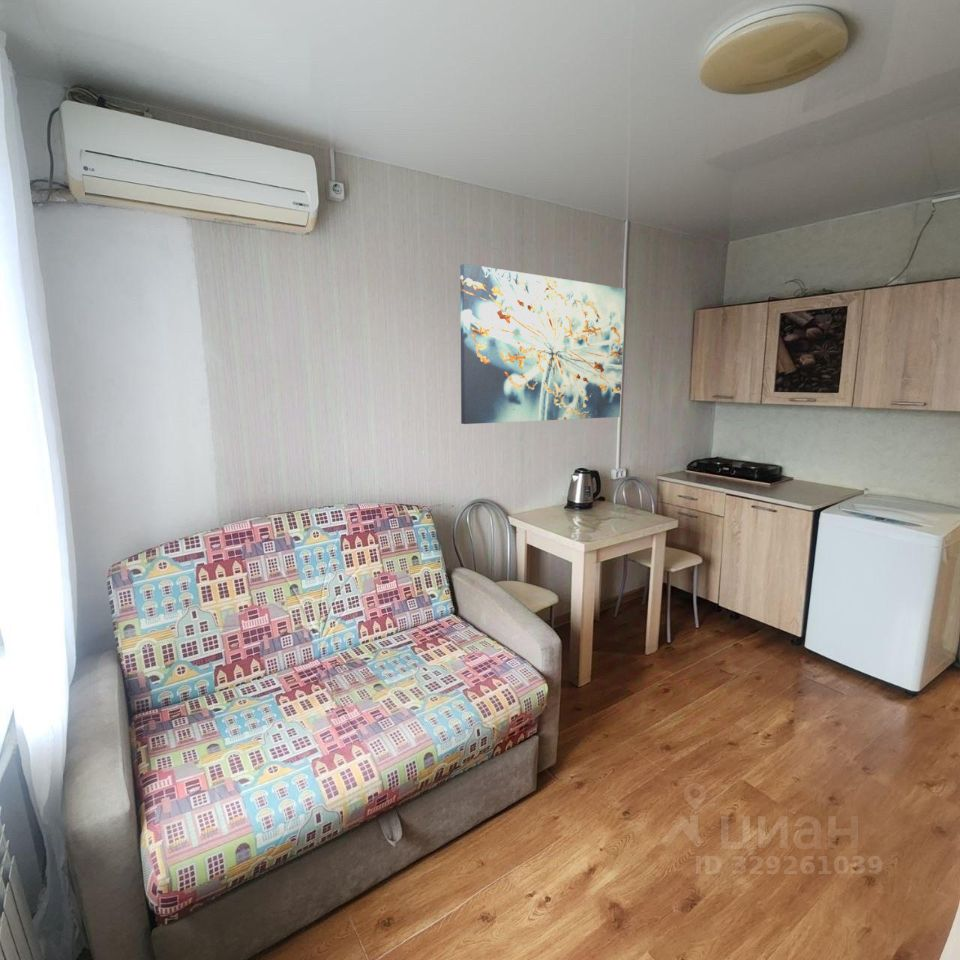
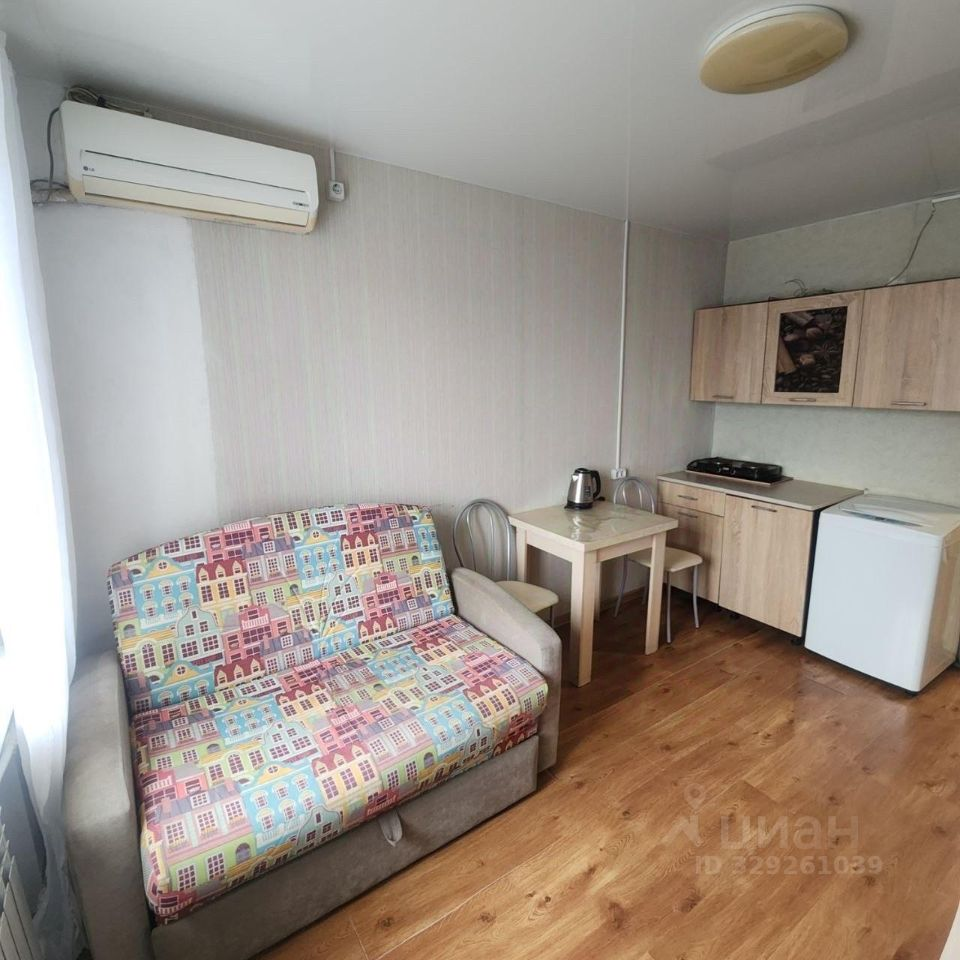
- wall art (550, 350)
